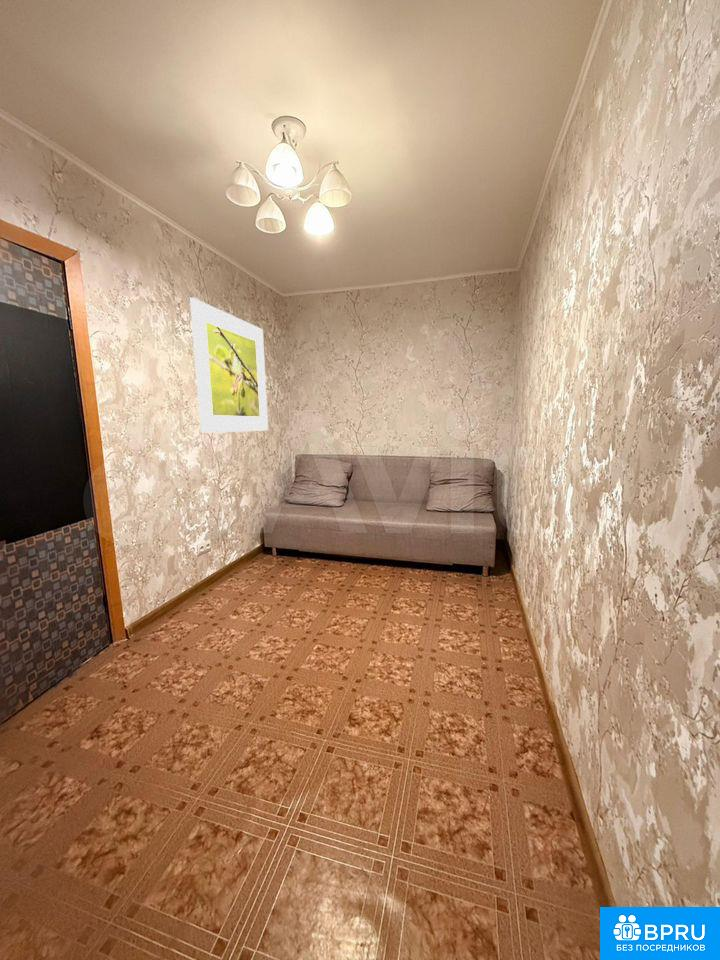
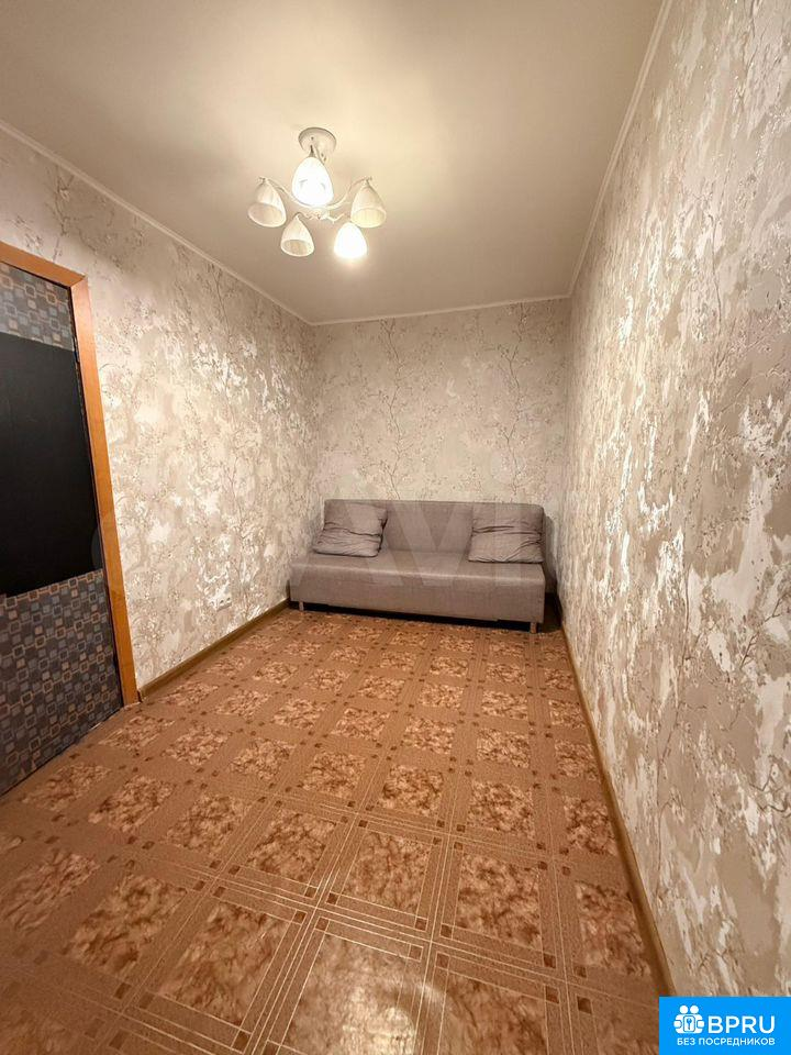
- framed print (235, 375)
